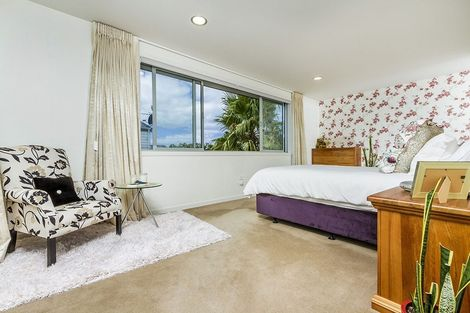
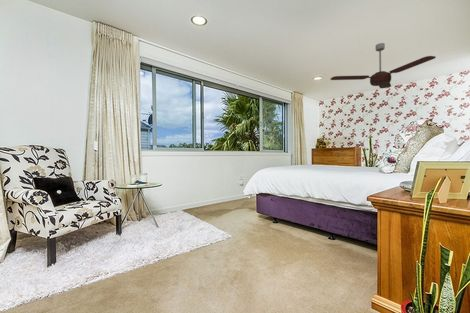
+ ceiling fan (379, 67)
